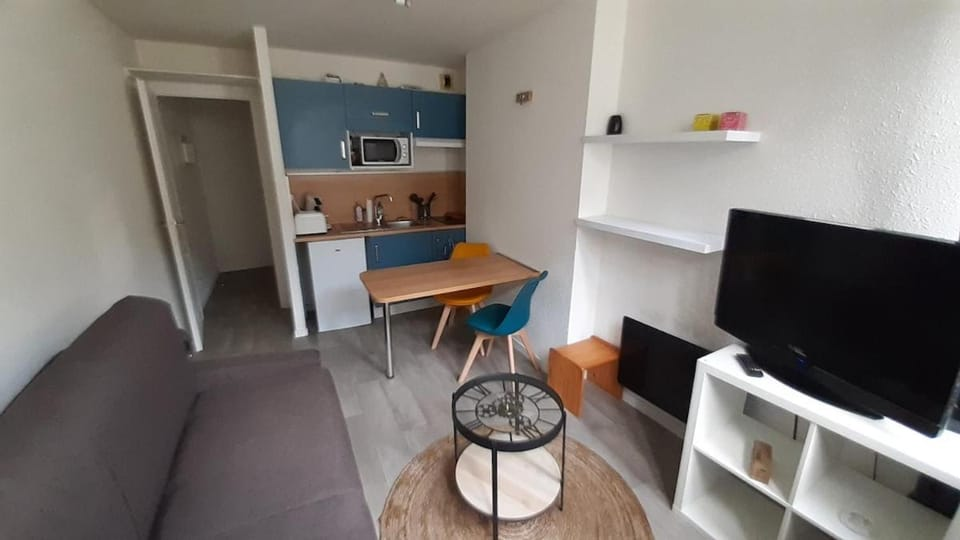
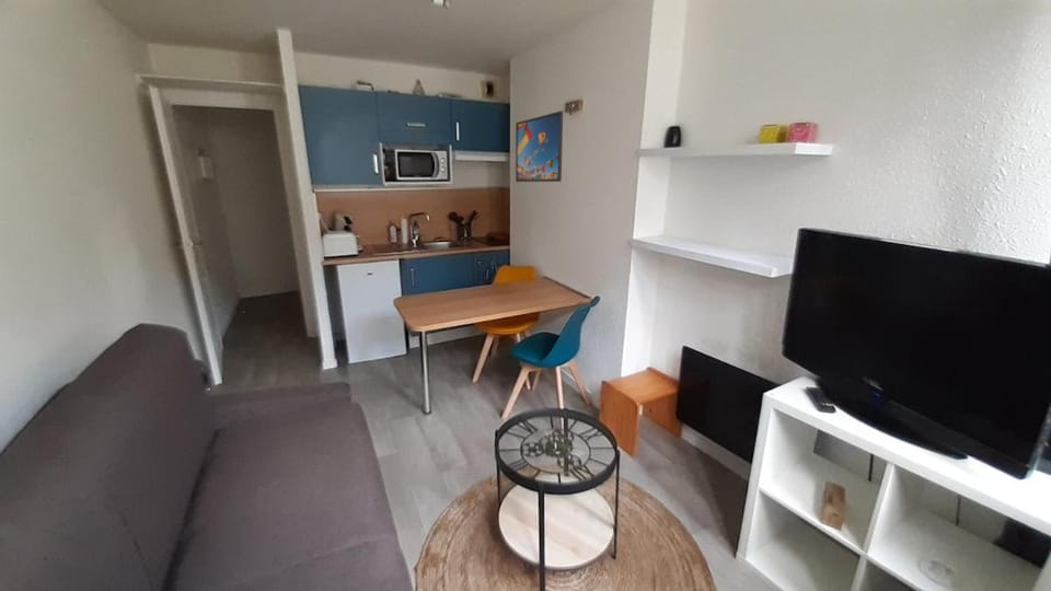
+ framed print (536, 150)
